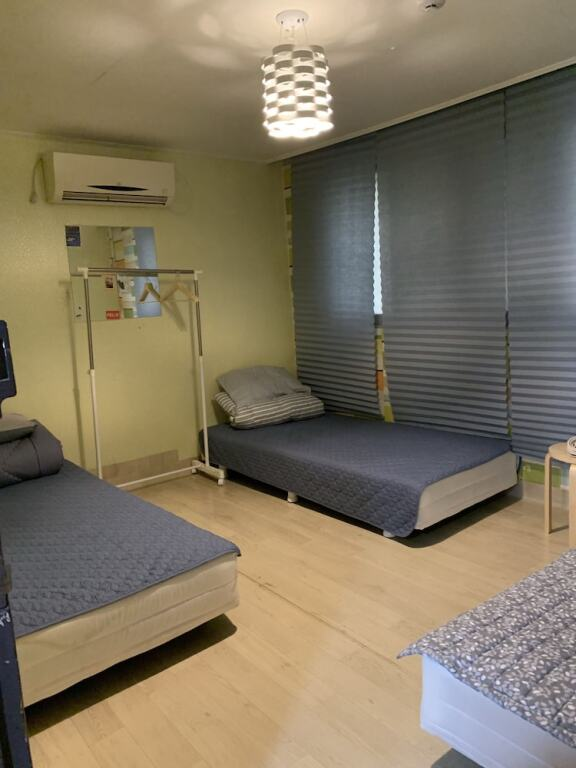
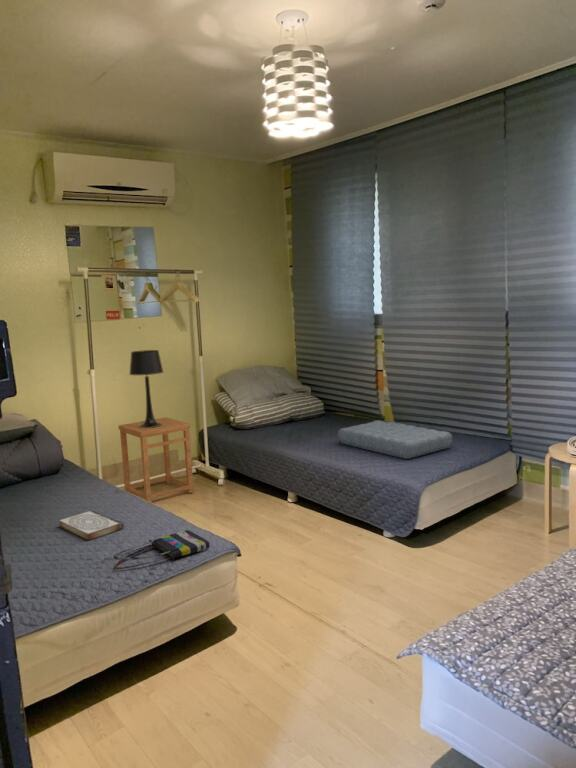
+ table lamp (147, 388)
+ book (91, 524)
+ cushion (393, 437)
+ side table (164, 458)
+ tote bag (158, 548)
